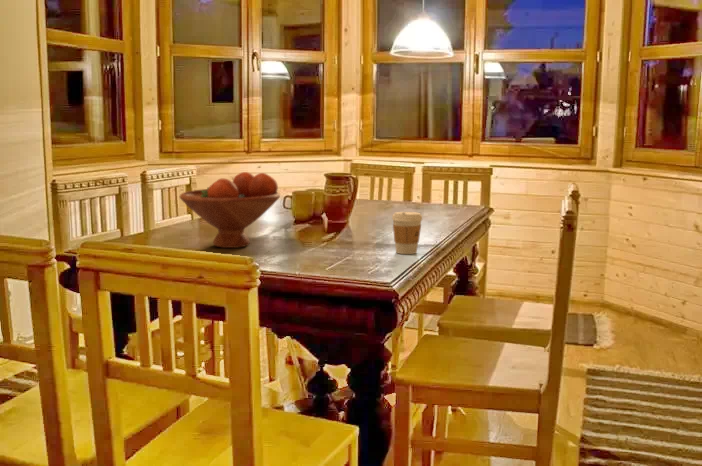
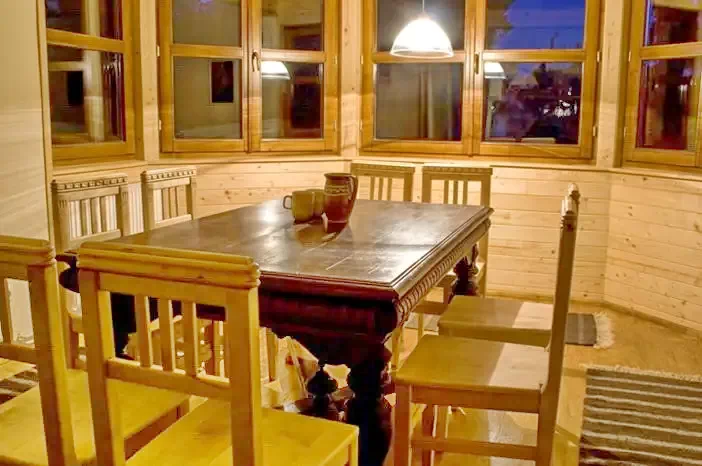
- coffee cup (406, 232)
- fruit bowl (230, 209)
